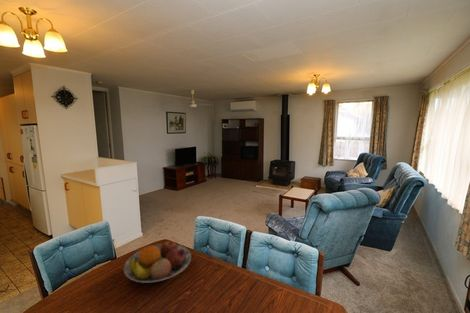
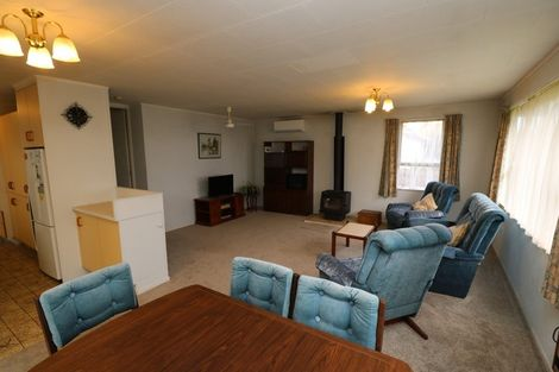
- fruit bowl (158, 257)
